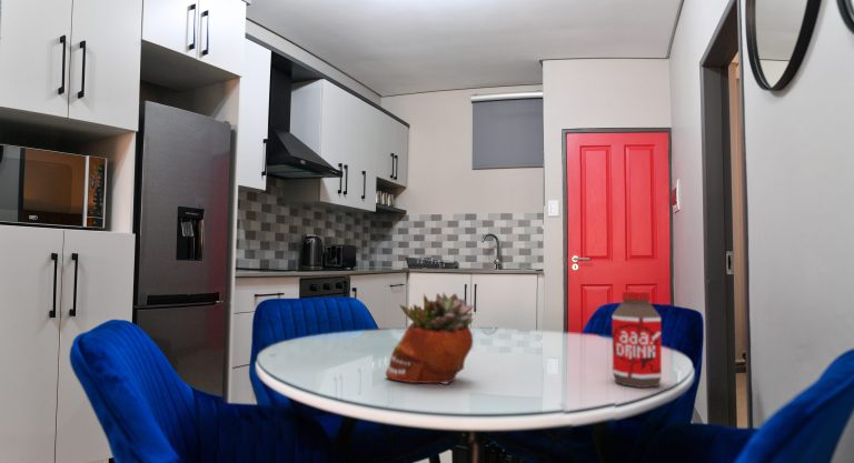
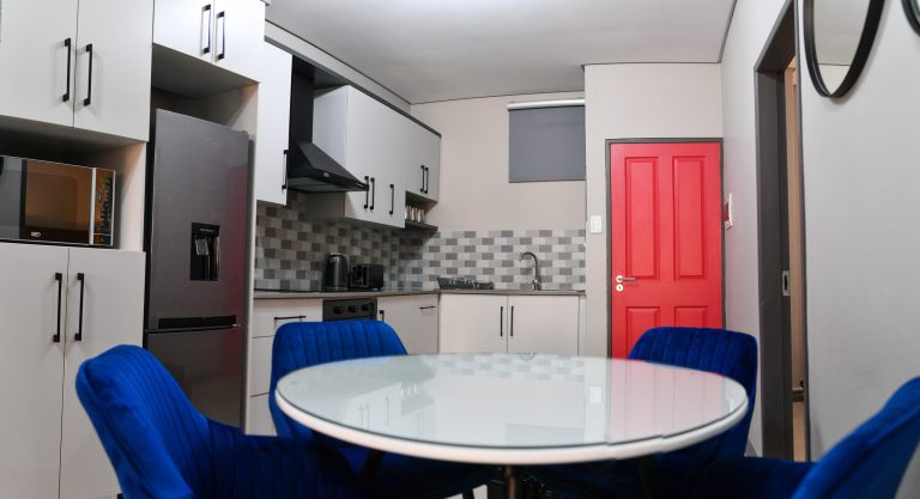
- bottle (636, 336)
- succulent planter (428, 335)
